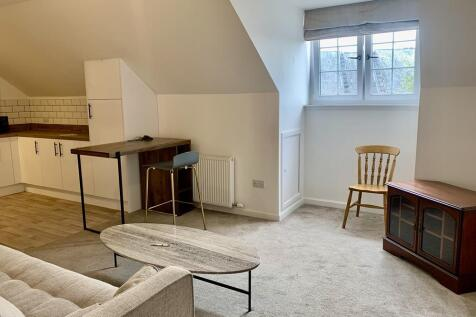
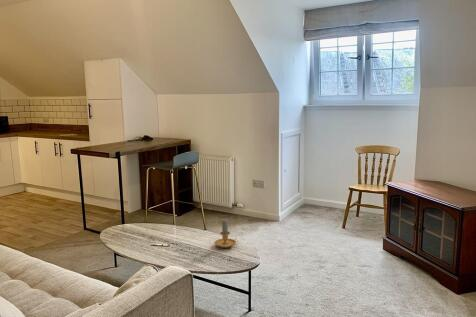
+ candle (227, 232)
